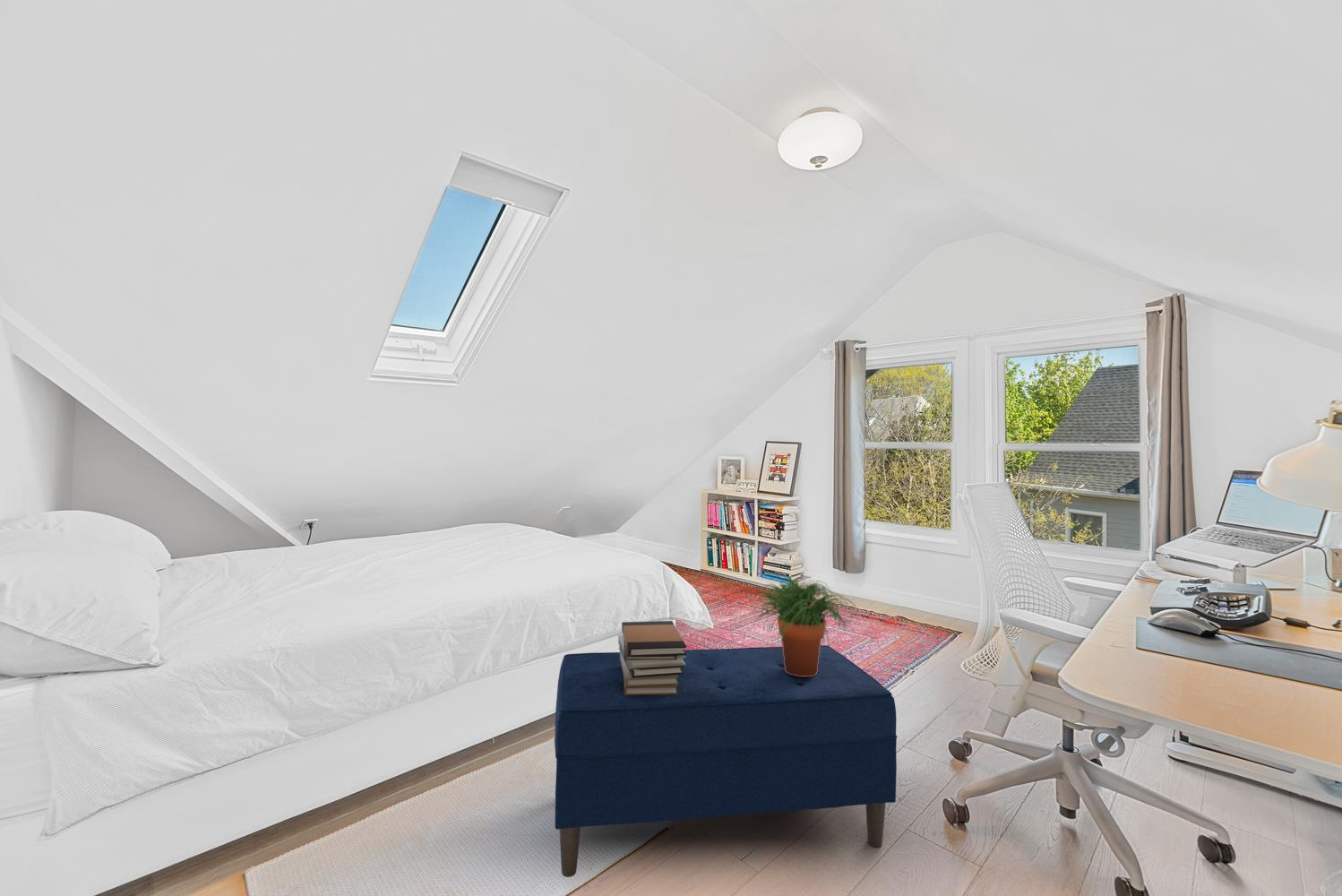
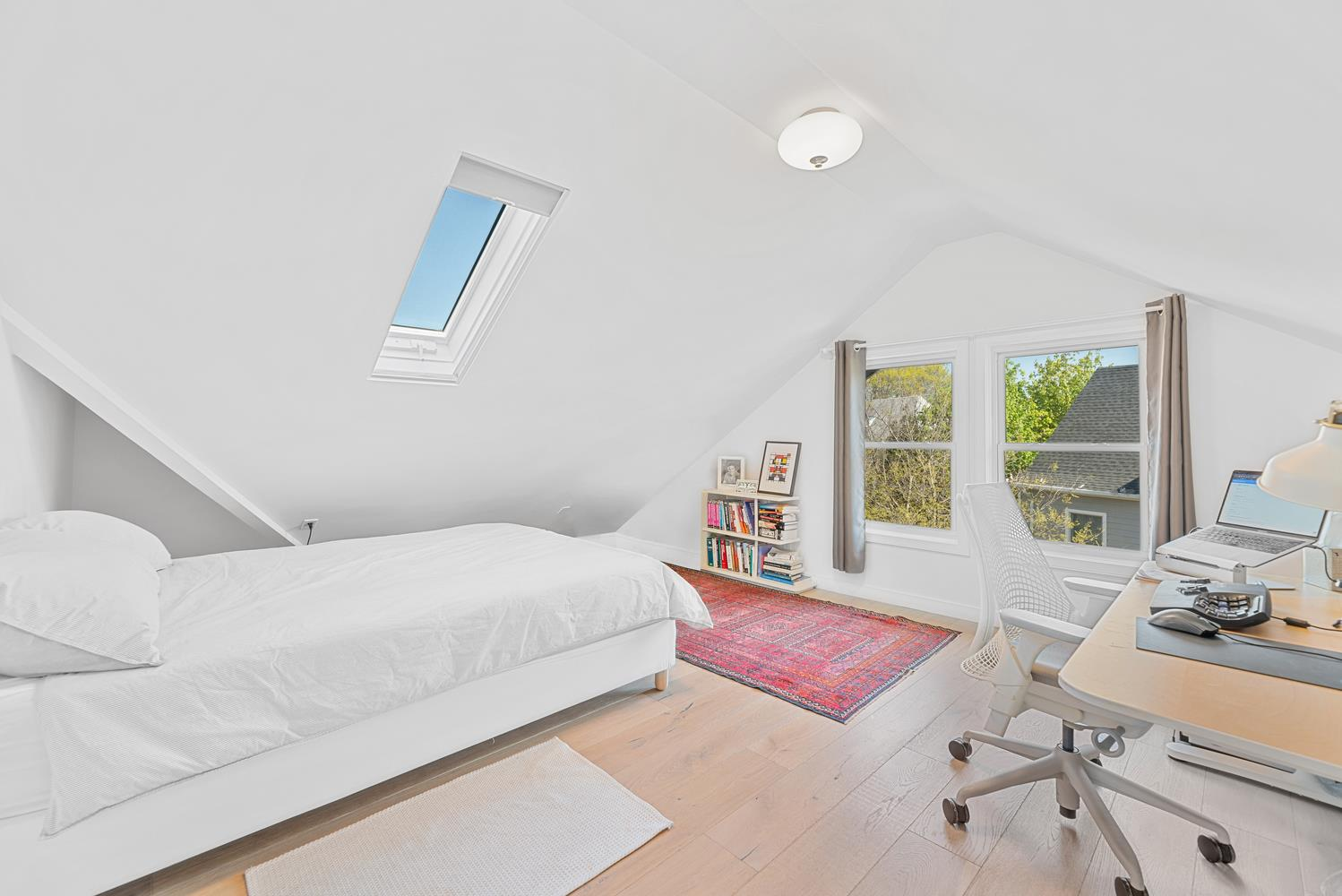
- book stack (649, 654)
- potted plant (801, 625)
- bench (714, 745)
